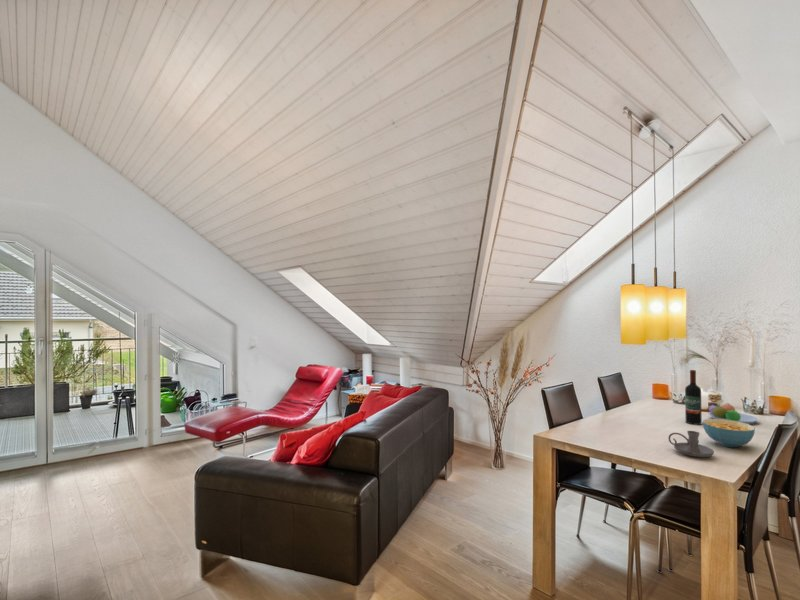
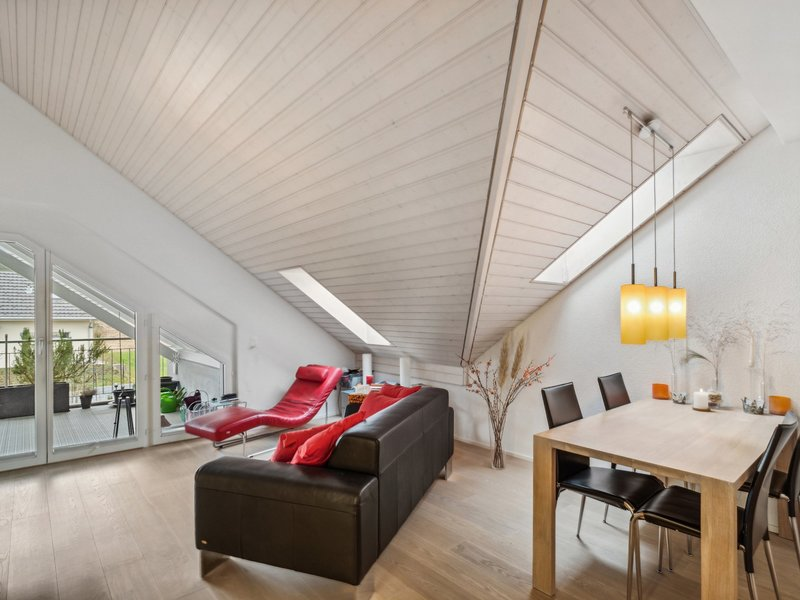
- wine bottle (693, 396)
- fruit bowl (731, 412)
- cereal bowl (728, 434)
- candle holder (689, 442)
